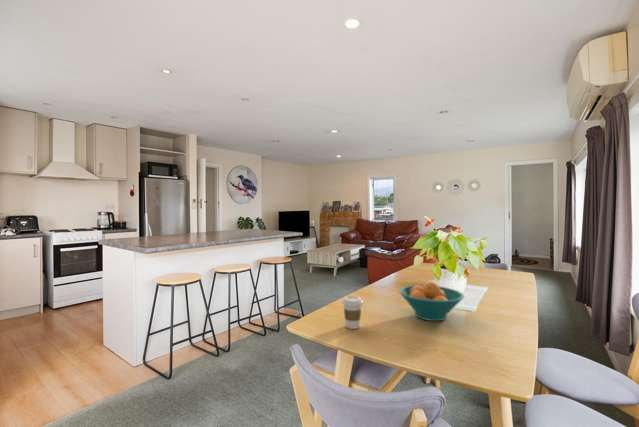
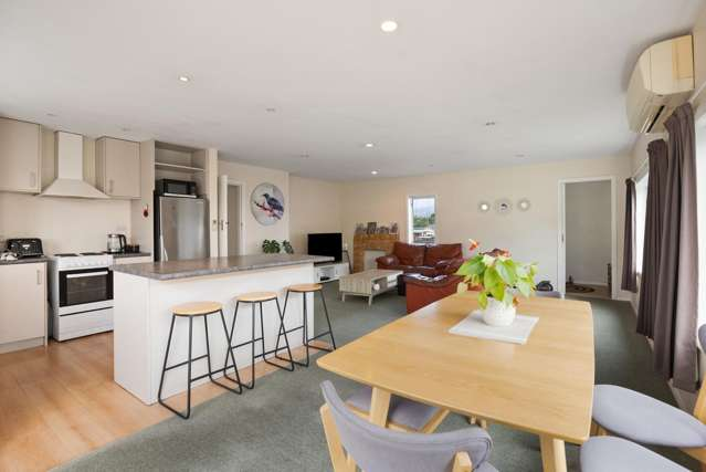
- coffee cup (352, 312)
- fruit bowl (430, 298)
